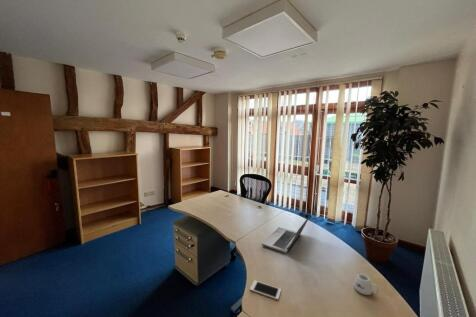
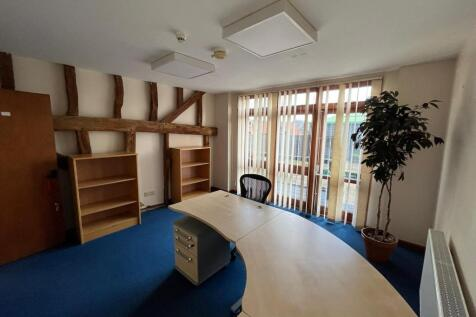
- mug (366, 285)
- laptop (287, 229)
- cell phone (265, 289)
